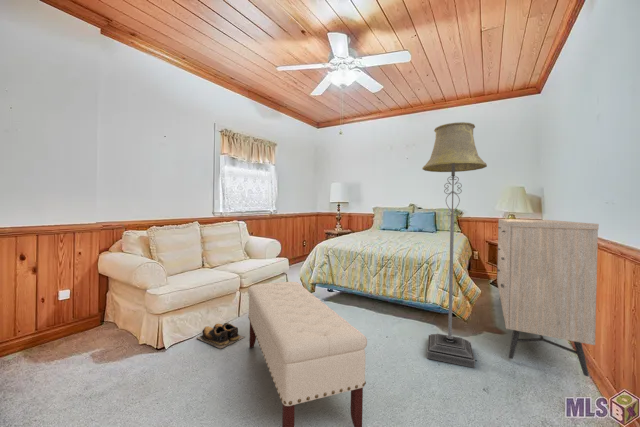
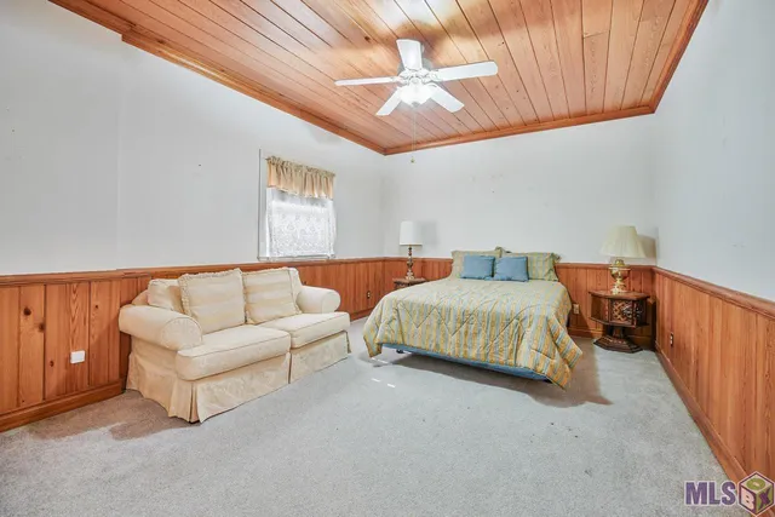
- dresser (530, 273)
- bench (293, 340)
- shoes (220, 331)
- floor lamp (451, 240)
